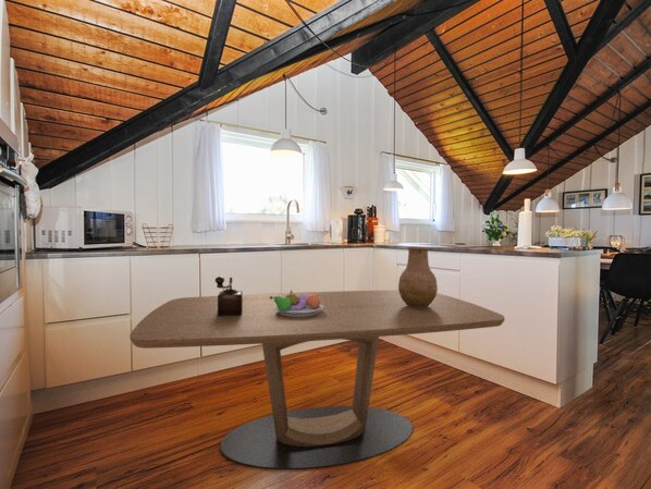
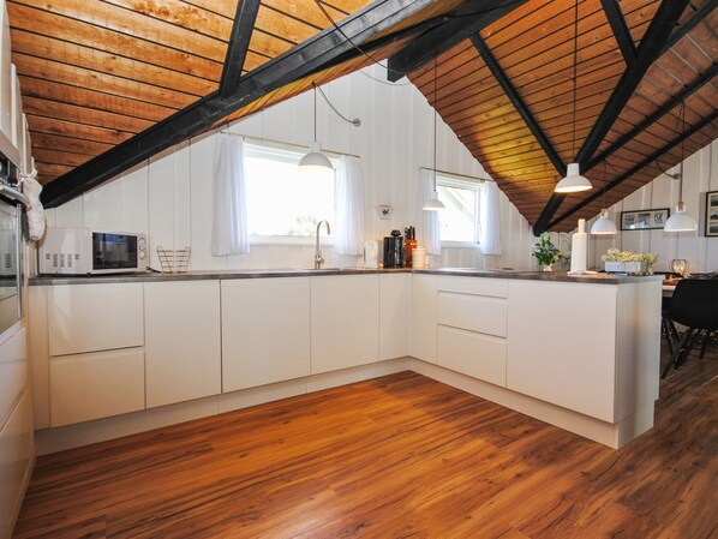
- vase (417, 276)
- fruit bowl (296, 301)
- dining table (321, 340)
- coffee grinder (229, 294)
